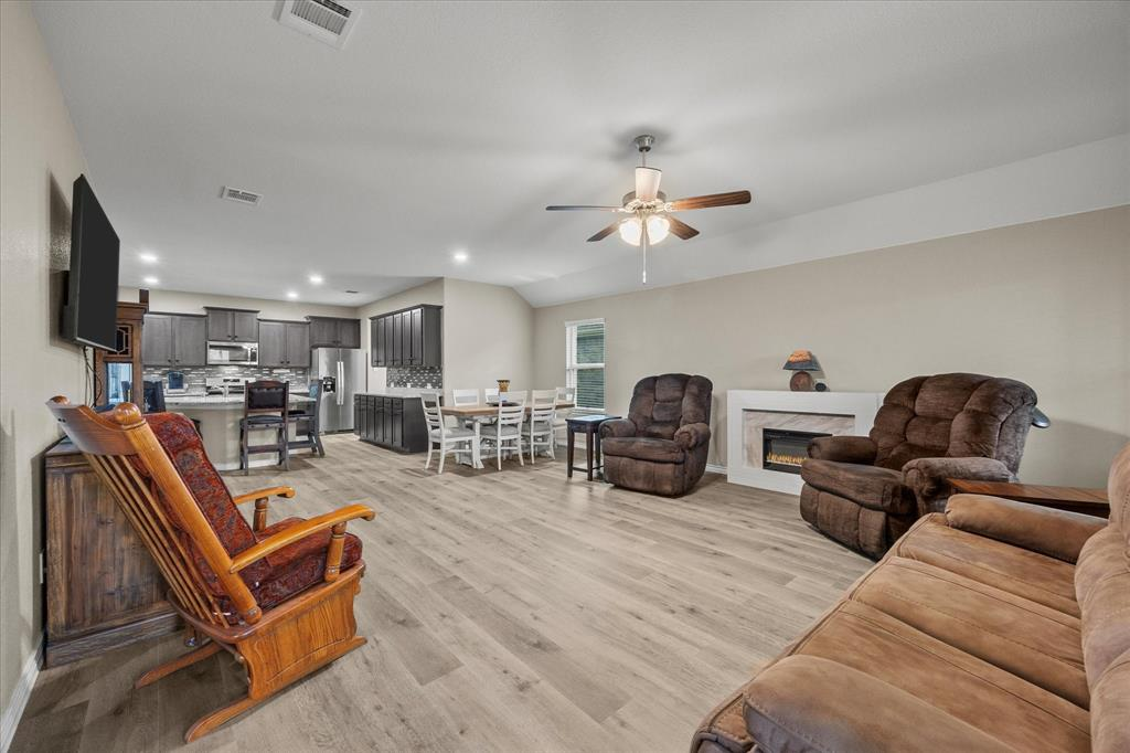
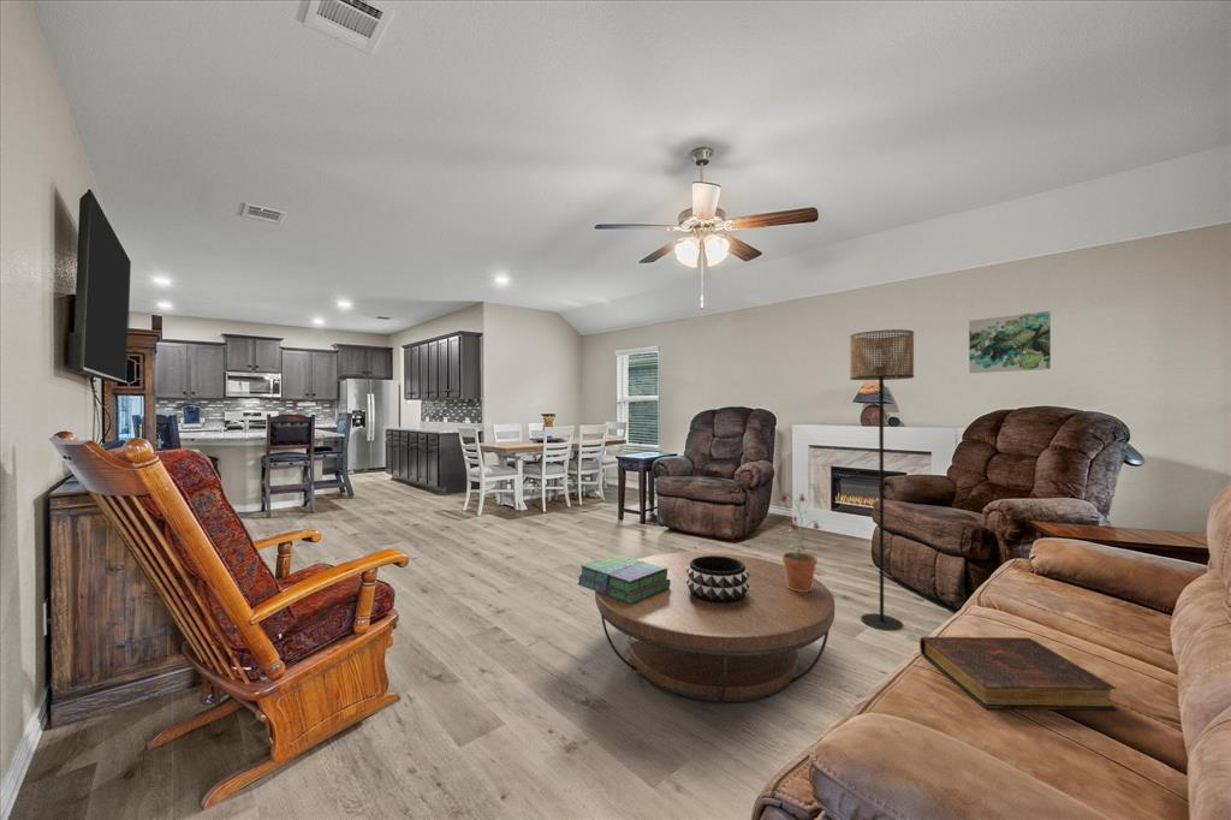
+ floor lamp (881, 477)
+ potted plant (801, 540)
+ decorative bowl (716, 577)
+ wall art (1007, 343)
+ coffee table (709, 620)
+ stack of books (623, 575)
+ book (1007, 669)
